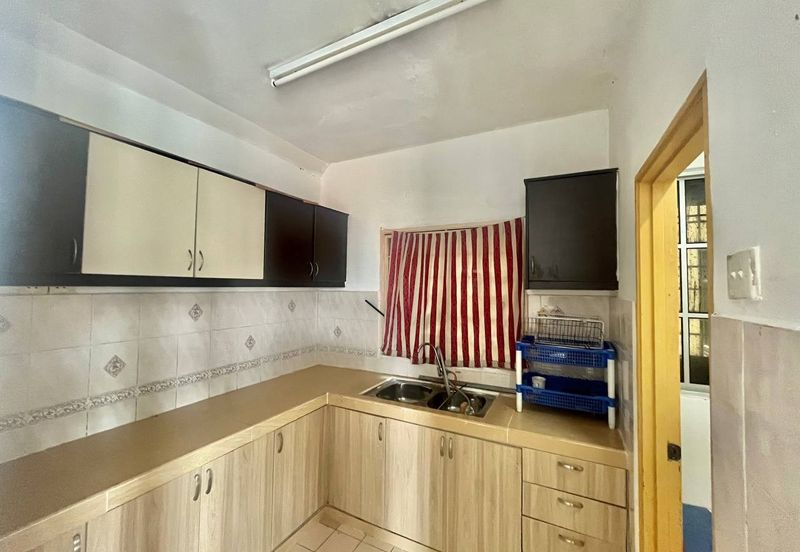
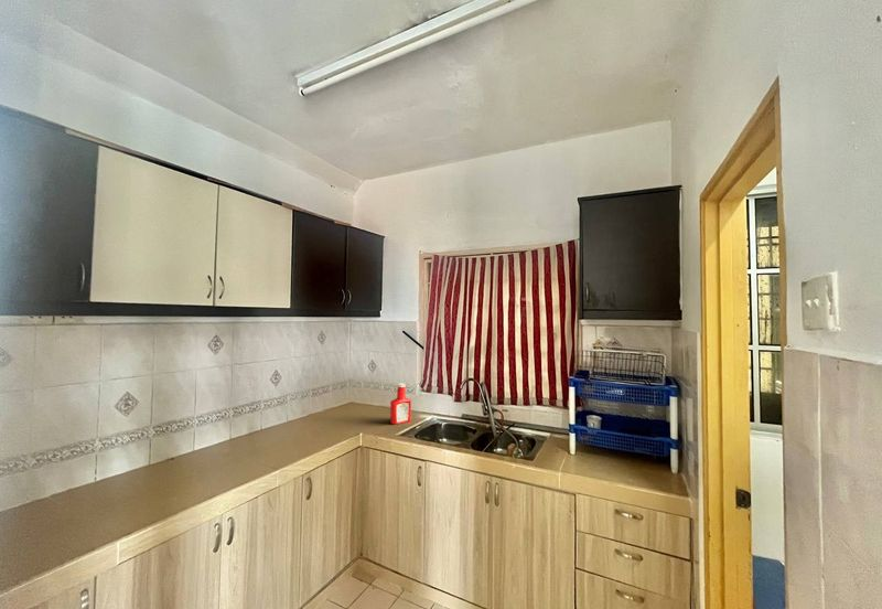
+ soap bottle (400, 403)
